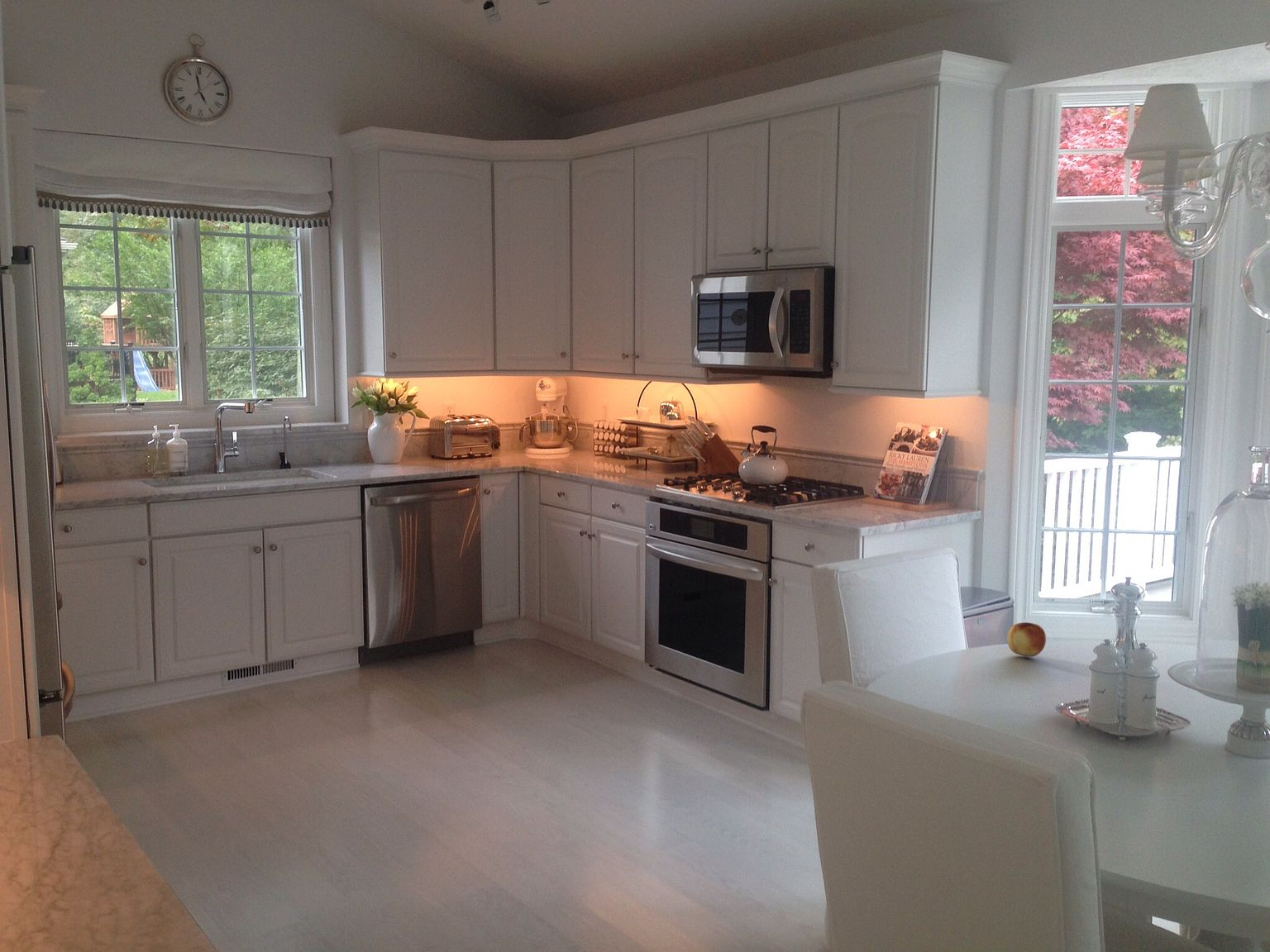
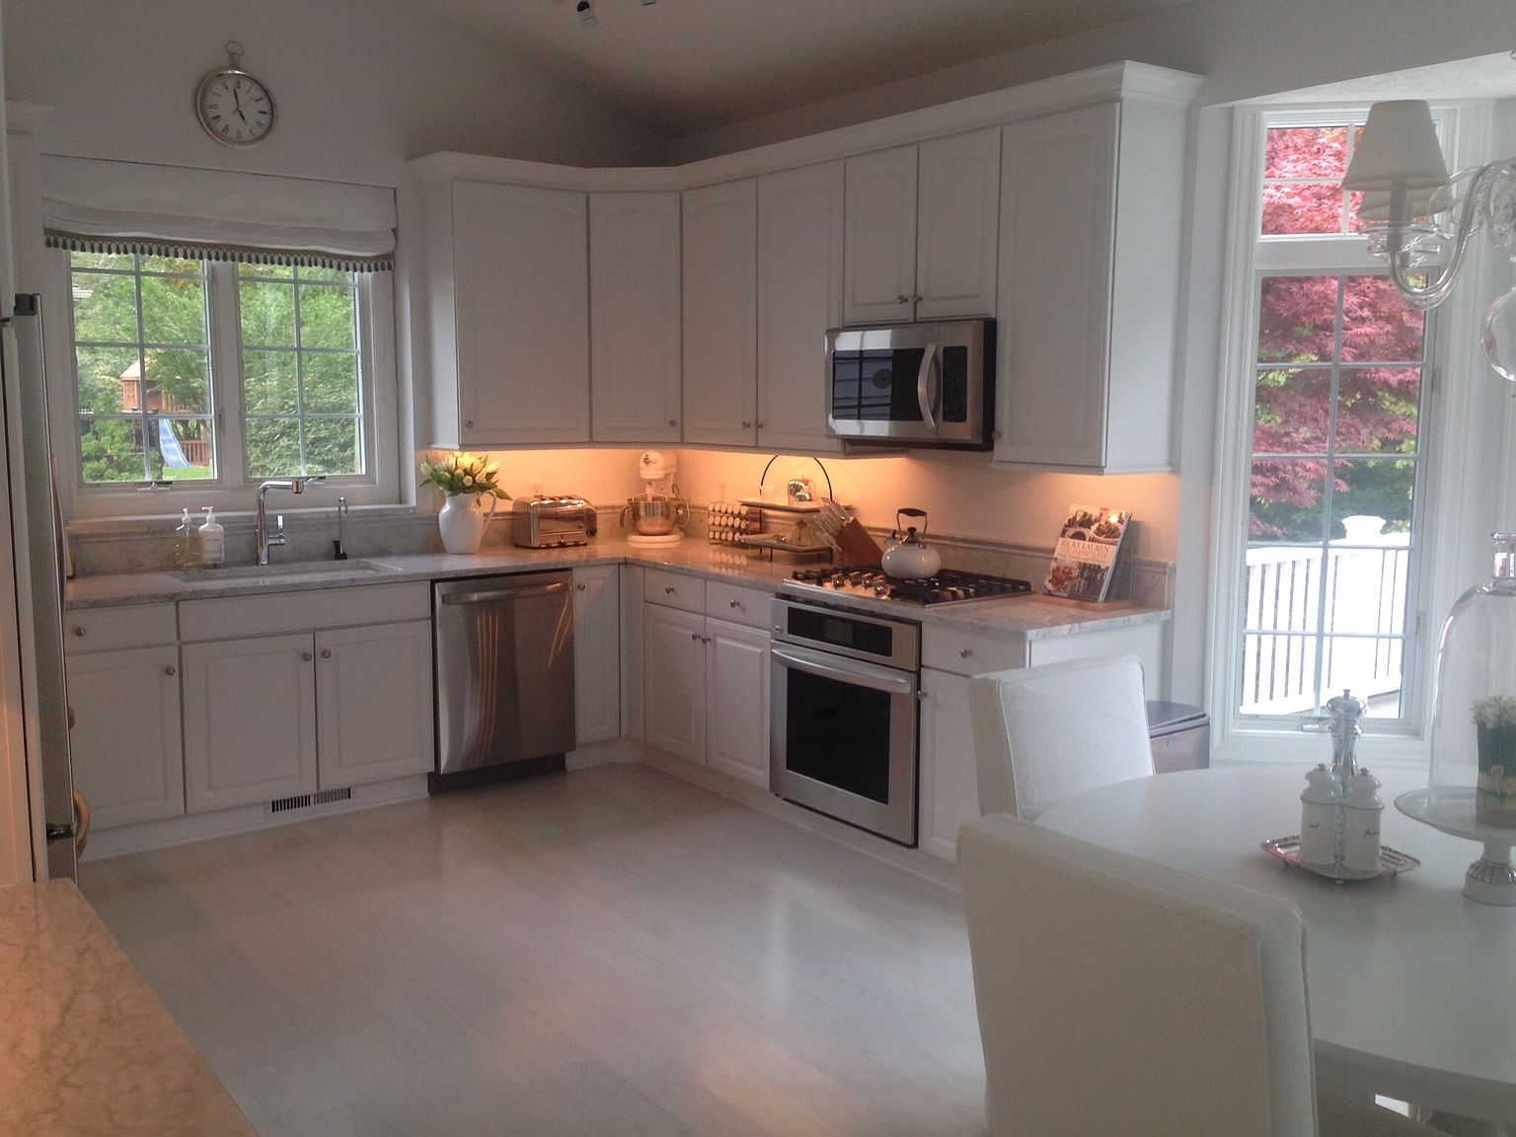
- fruit (1026, 639)
